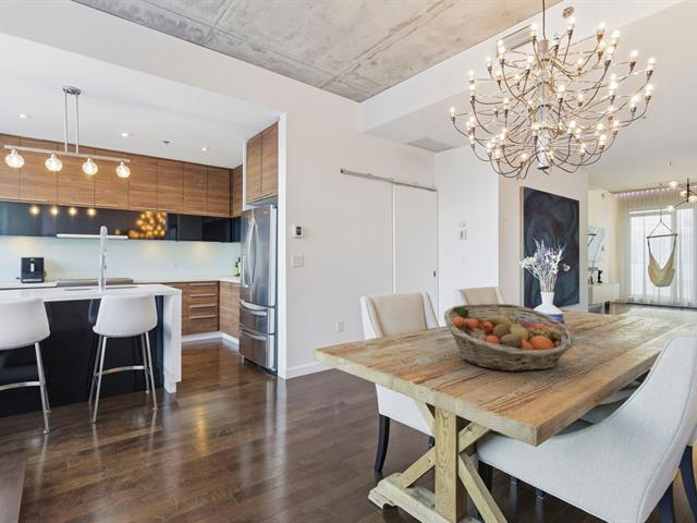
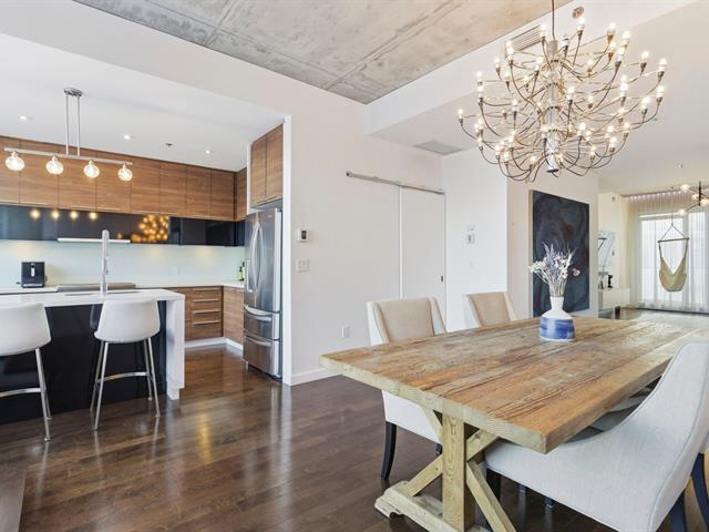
- fruit basket (505, 333)
